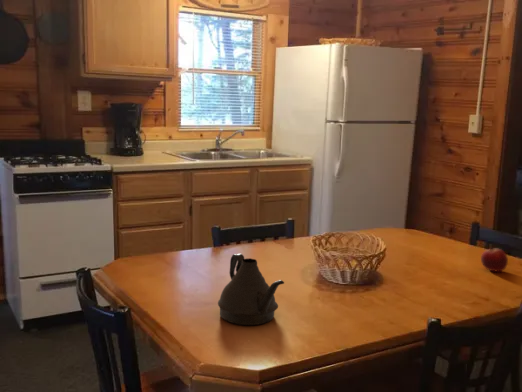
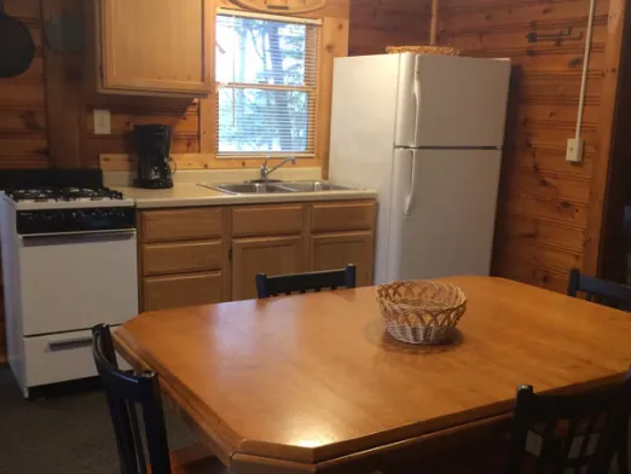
- fruit (494, 259)
- teapot (253, 291)
